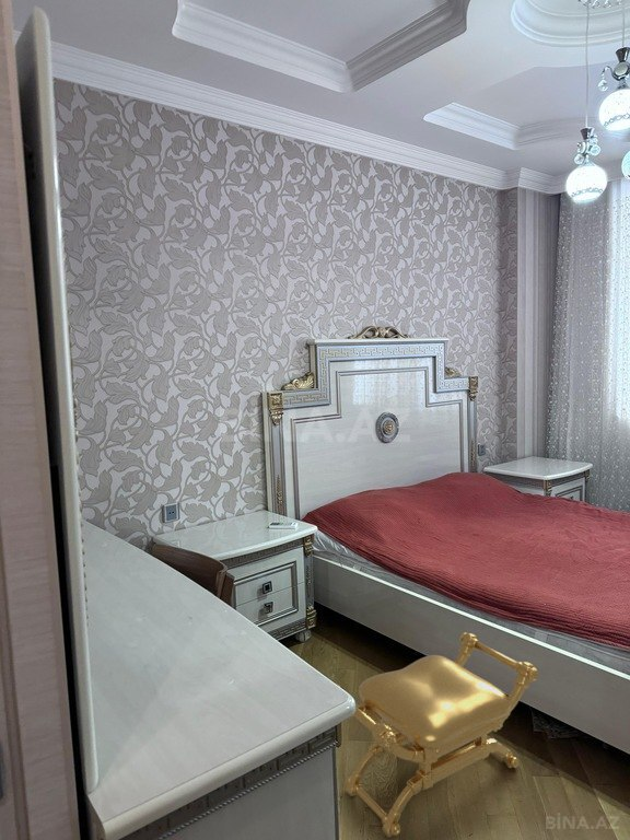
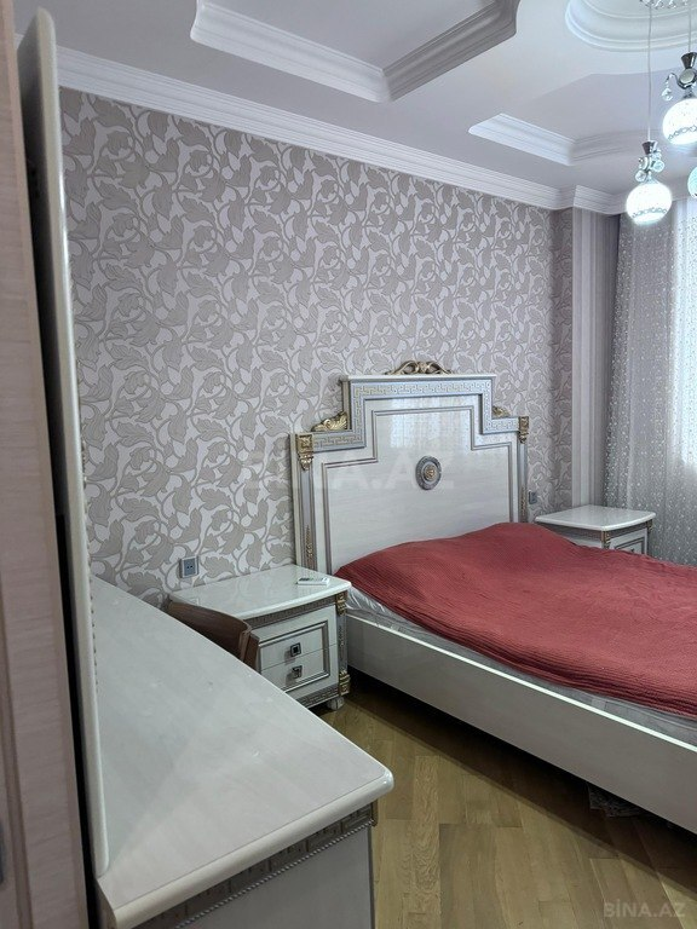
- stool (432, 725)
